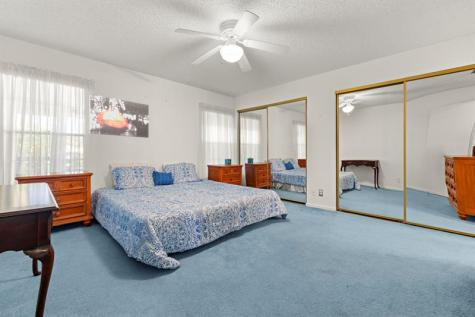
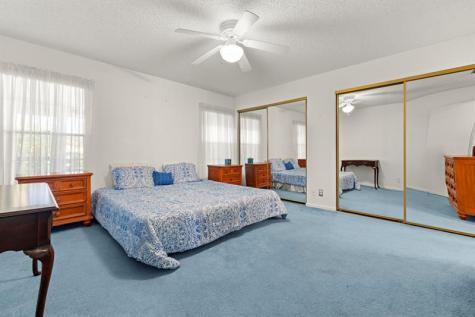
- wall art (121, 117)
